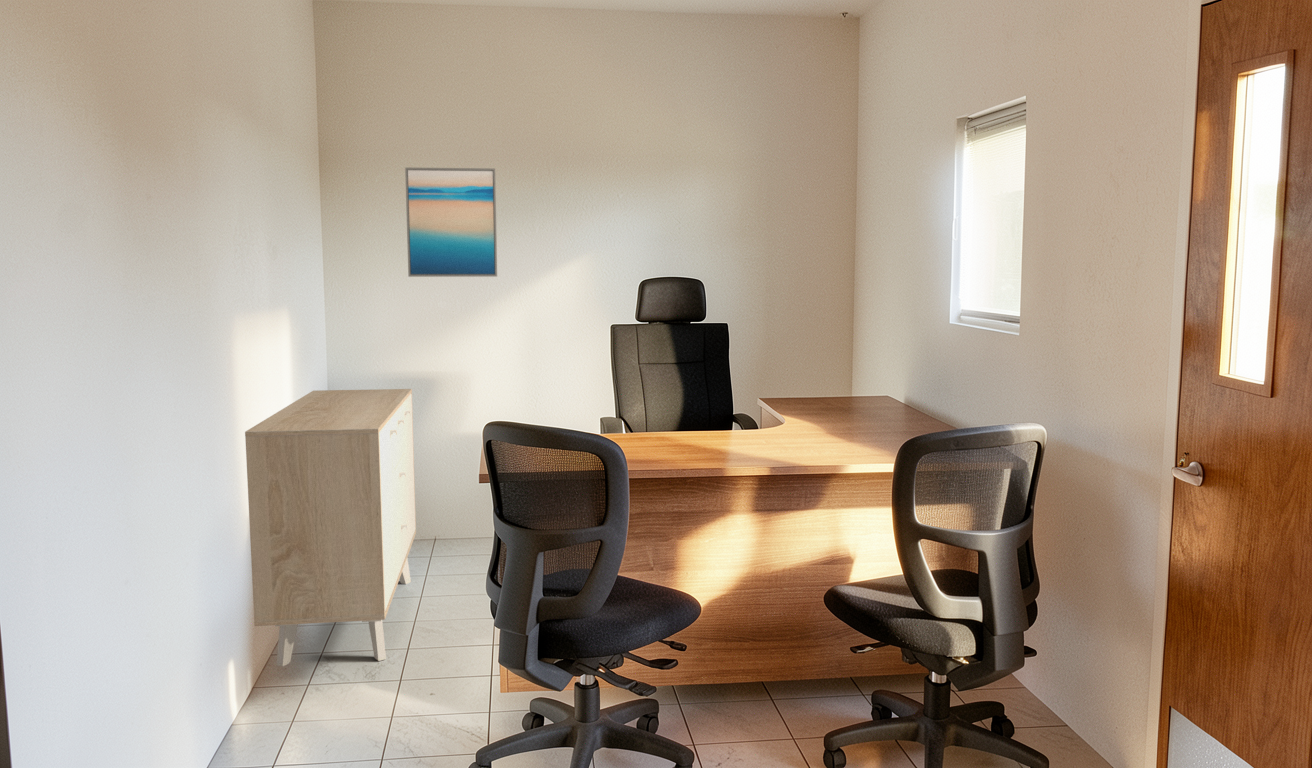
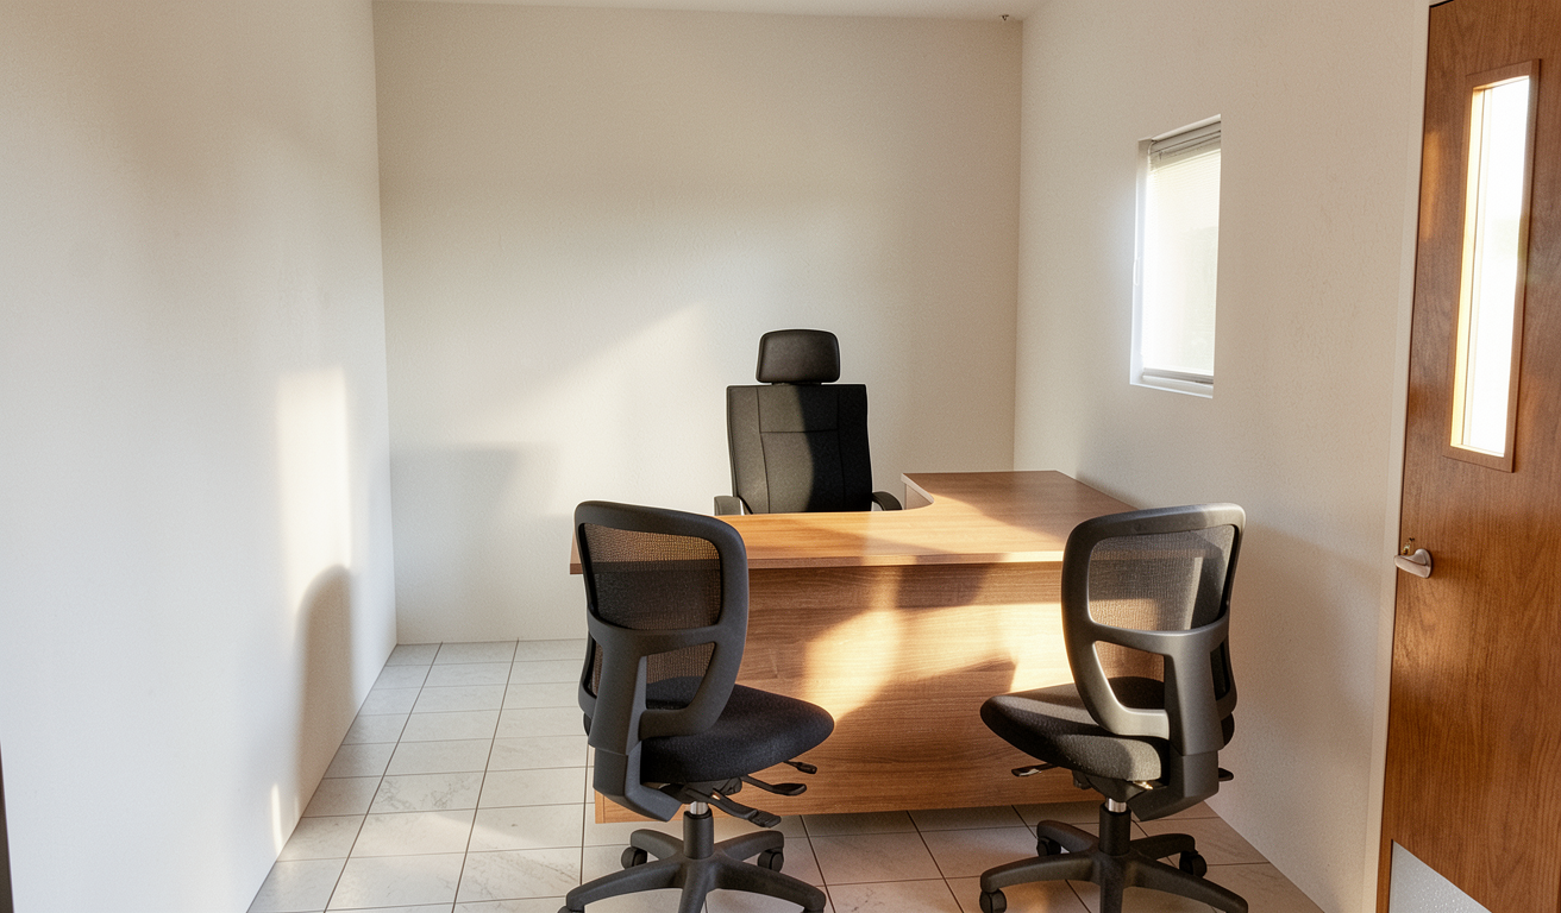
- sideboard (348, 514)
- wall art (451, 222)
